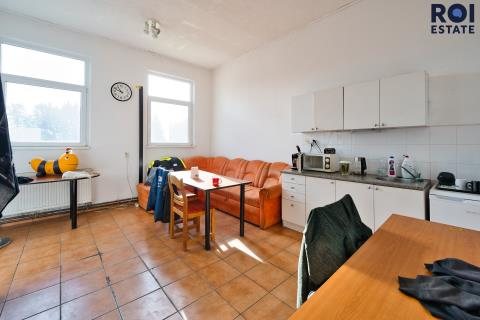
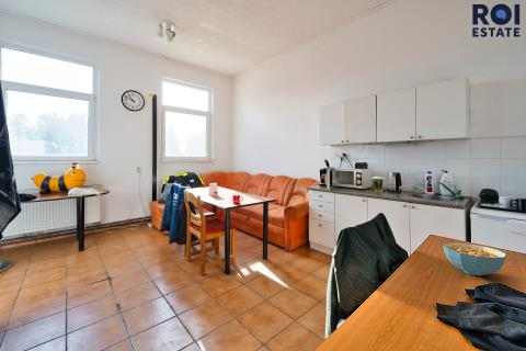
+ cereal bowl (472, 261)
